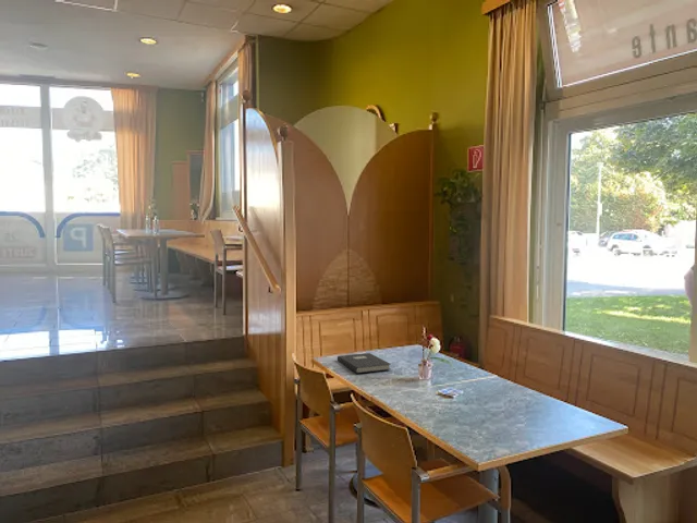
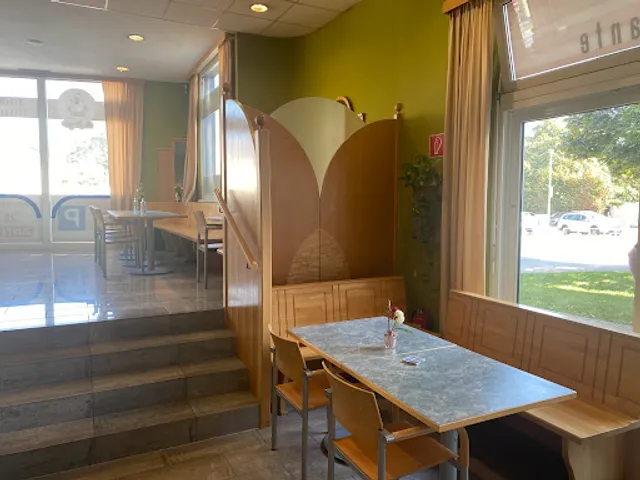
- book (363, 362)
